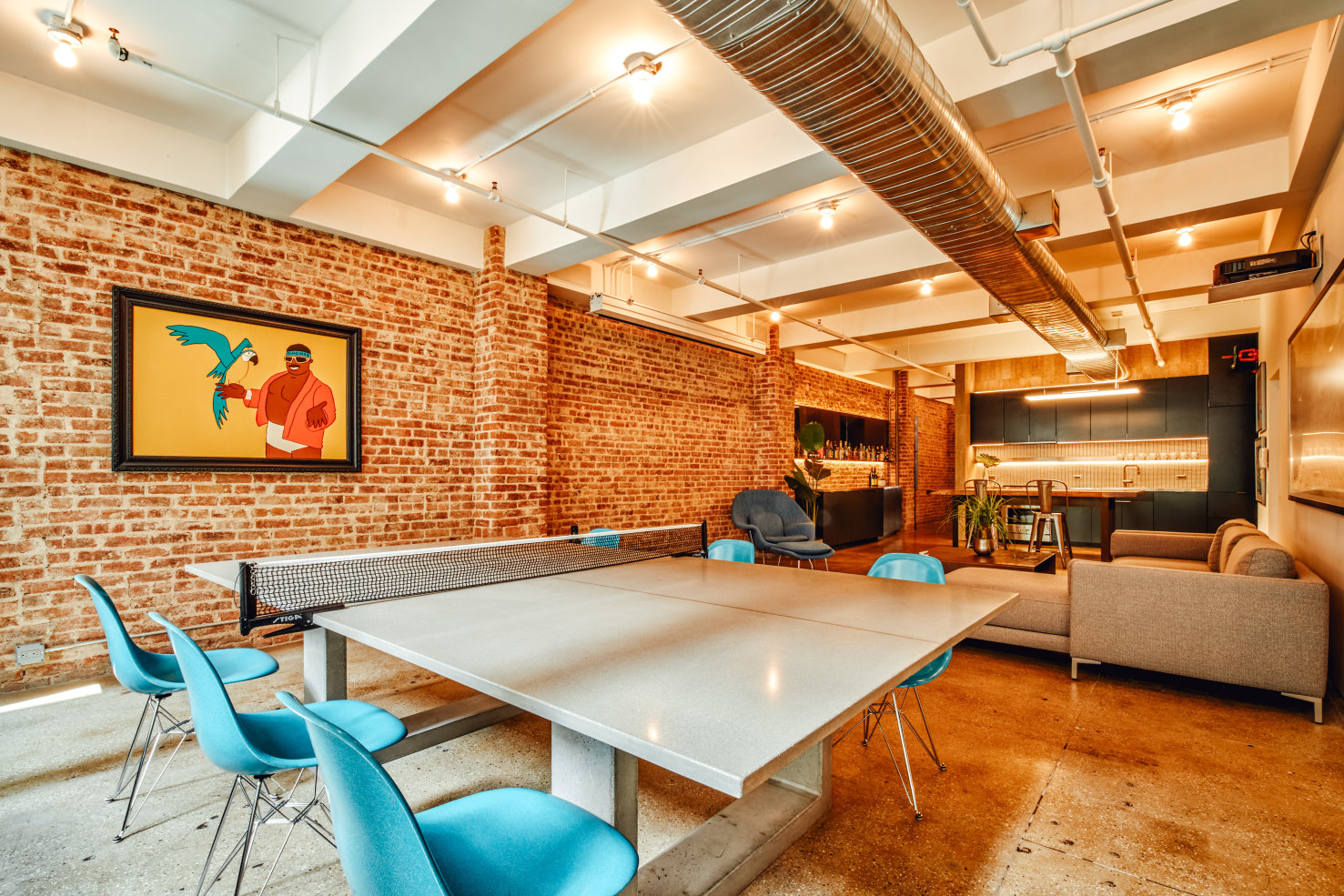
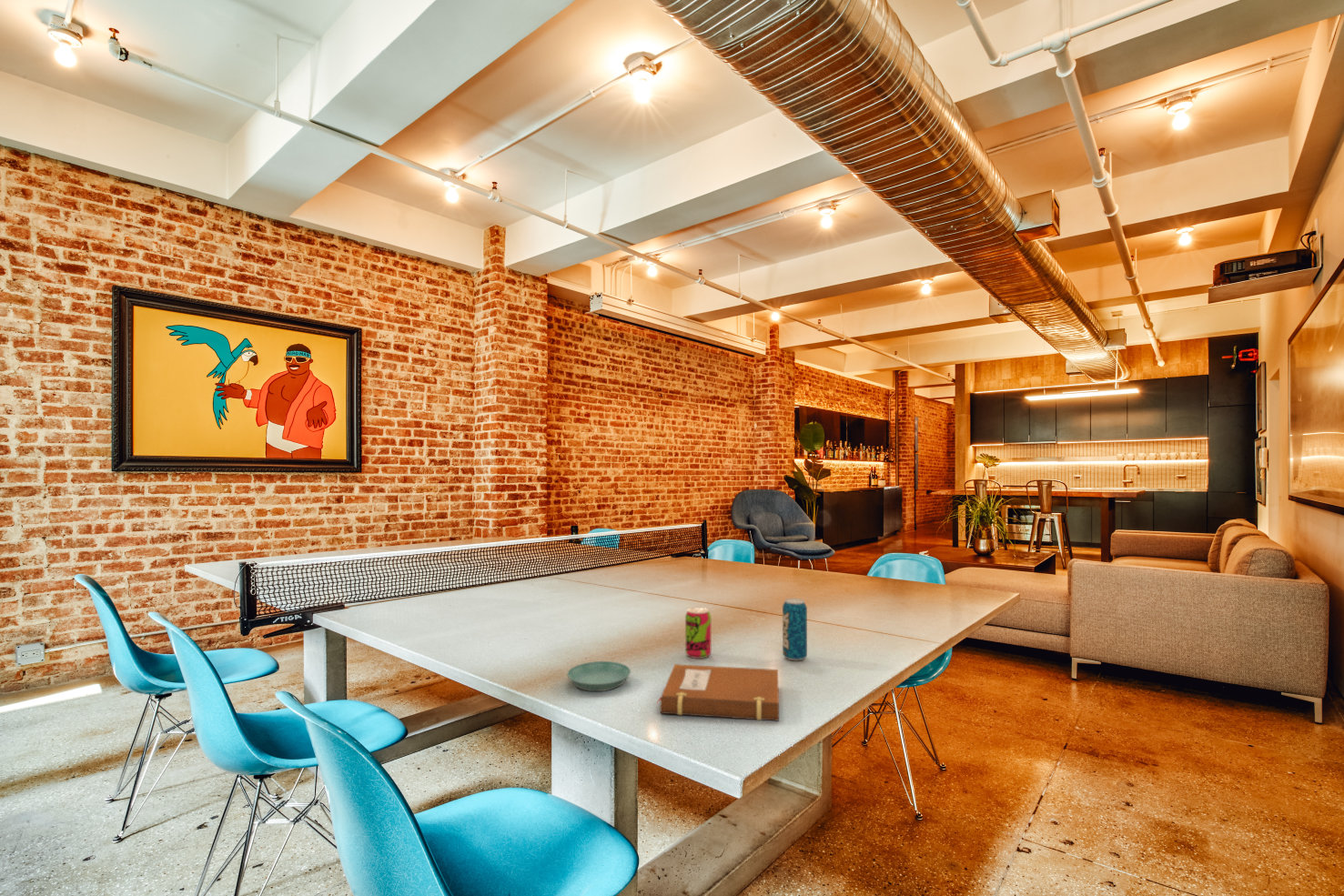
+ beverage can (698, 632)
+ notebook (719, 690)
+ saucer (599, 677)
+ beverage can (794, 629)
